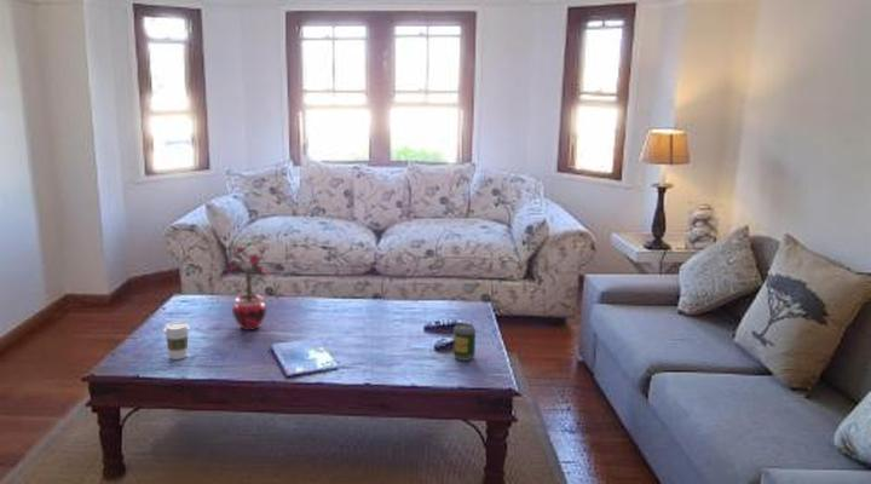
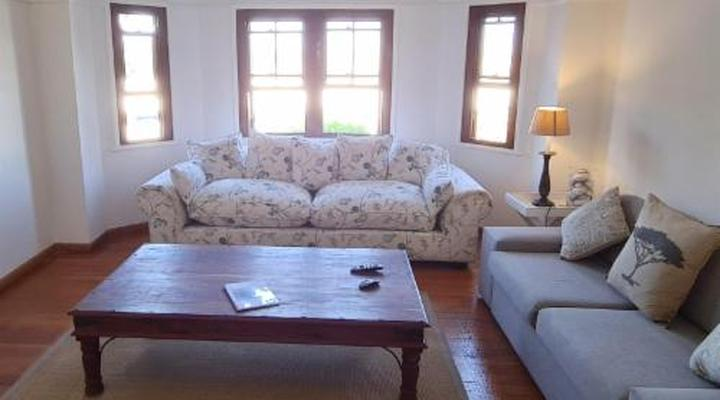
- coffee cup (177, 340)
- soda can (463, 341)
- potted plant (248, 286)
